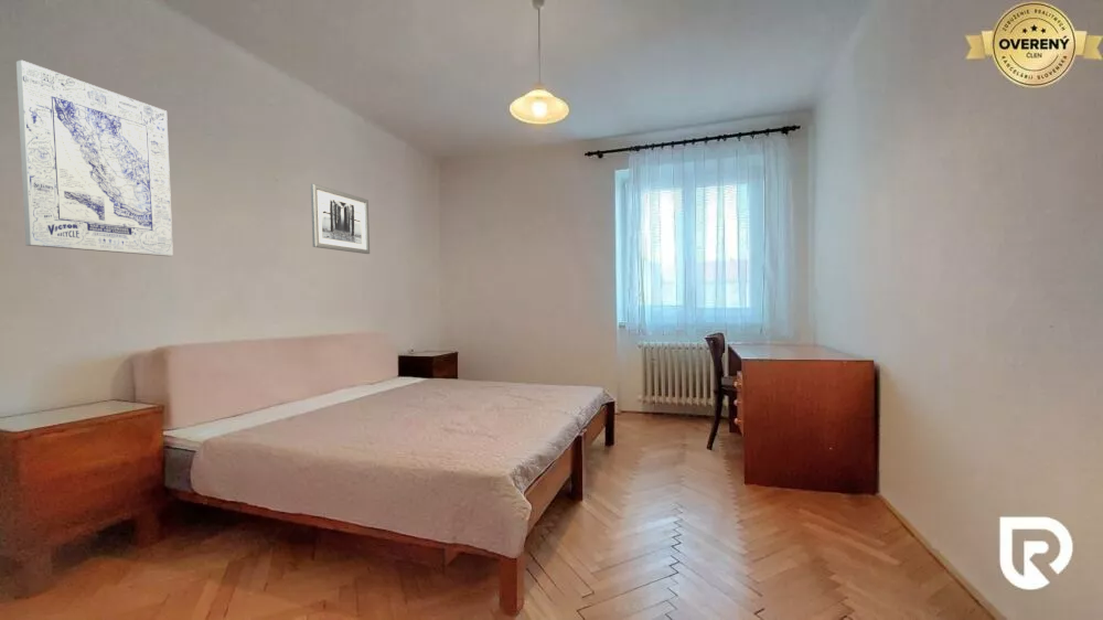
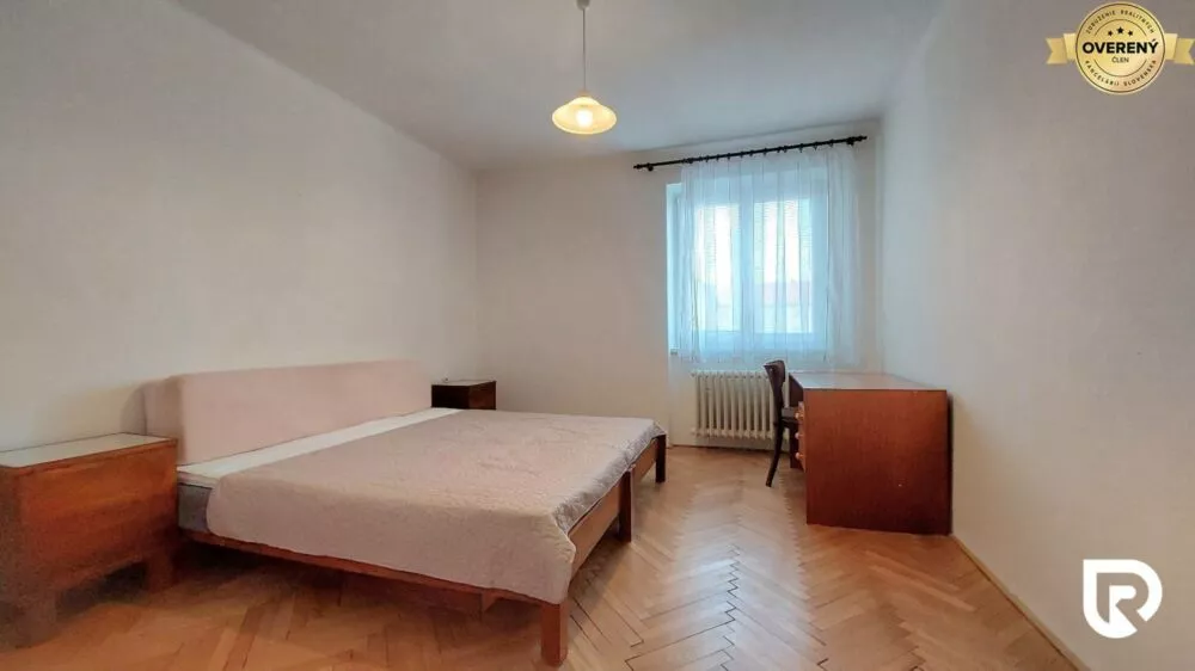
- wall art (342, 221)
- wall art (104, 170)
